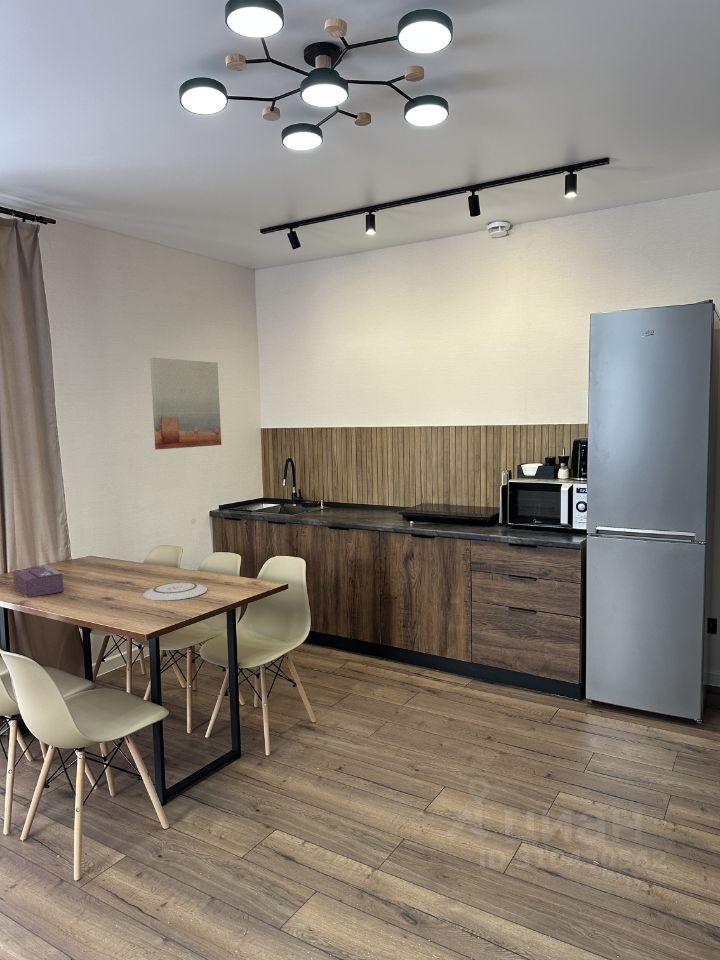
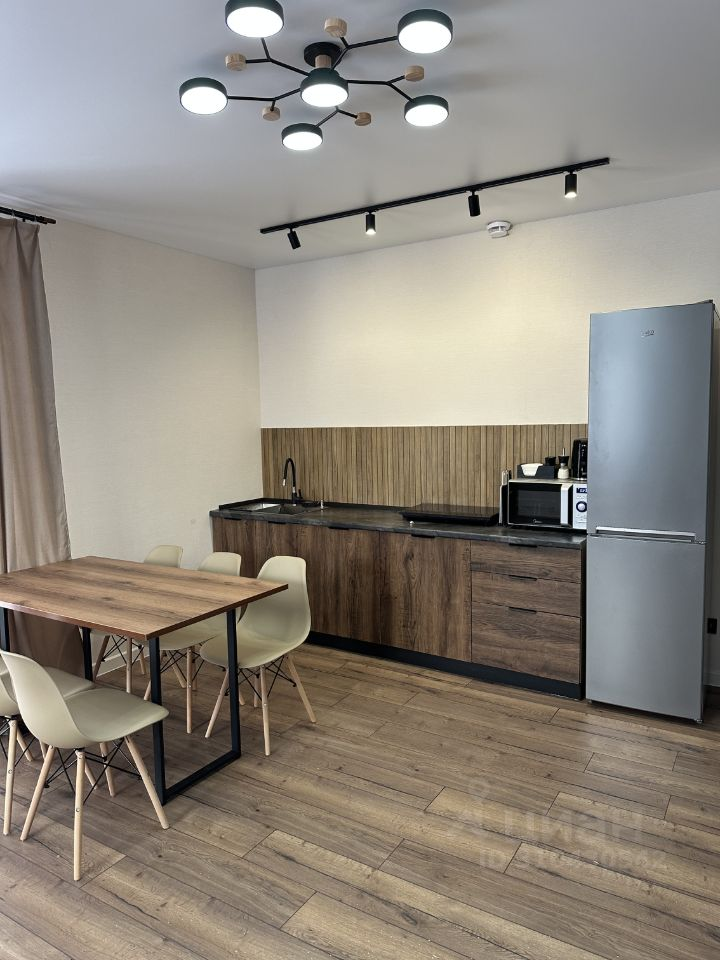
- wall art (187, 404)
- tissue box (37, 580)
- plate (175, 589)
